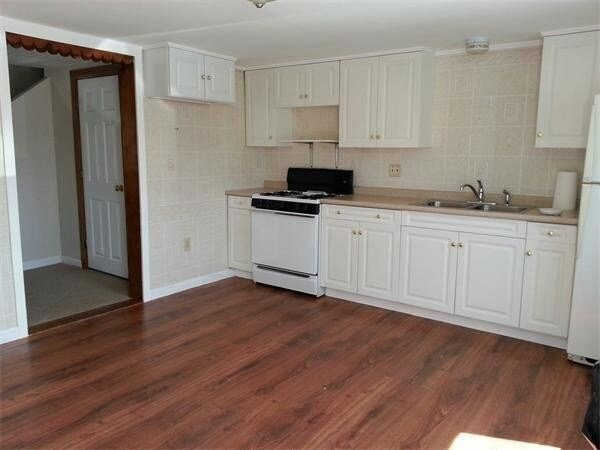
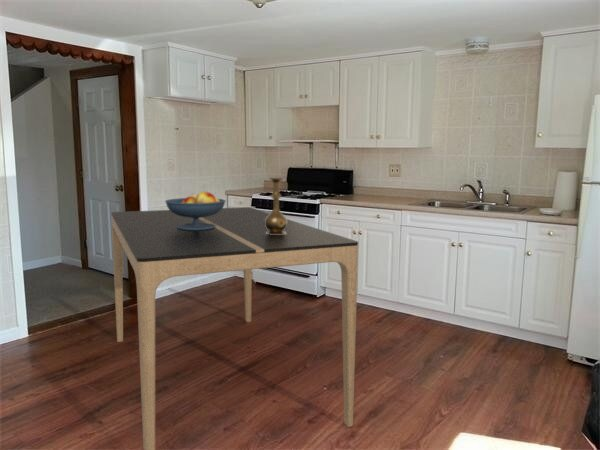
+ fruit bowl (195, 208)
+ vase (276, 205)
+ dining table (213, 272)
